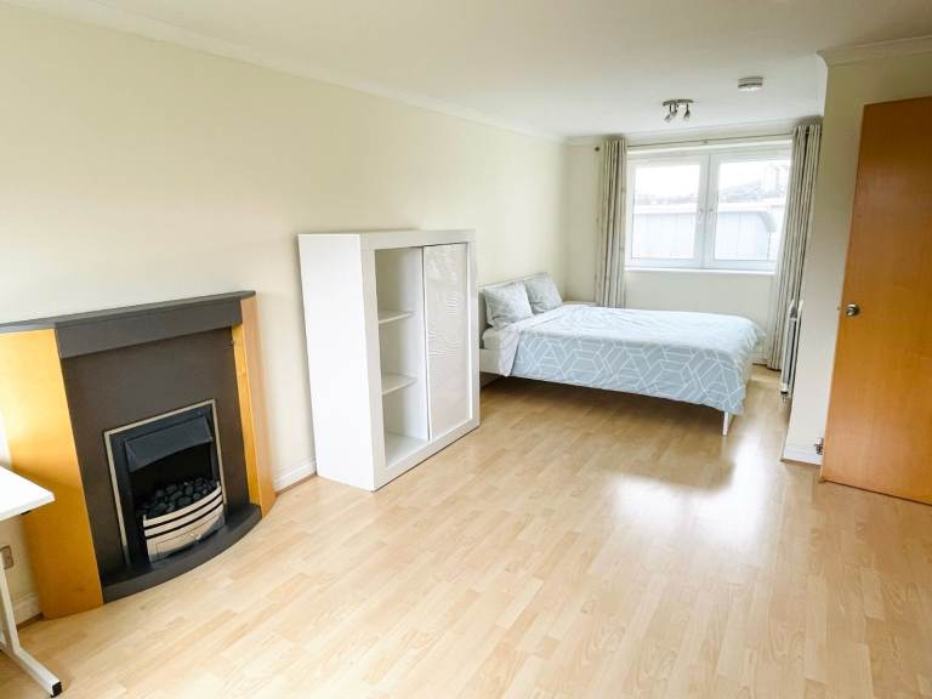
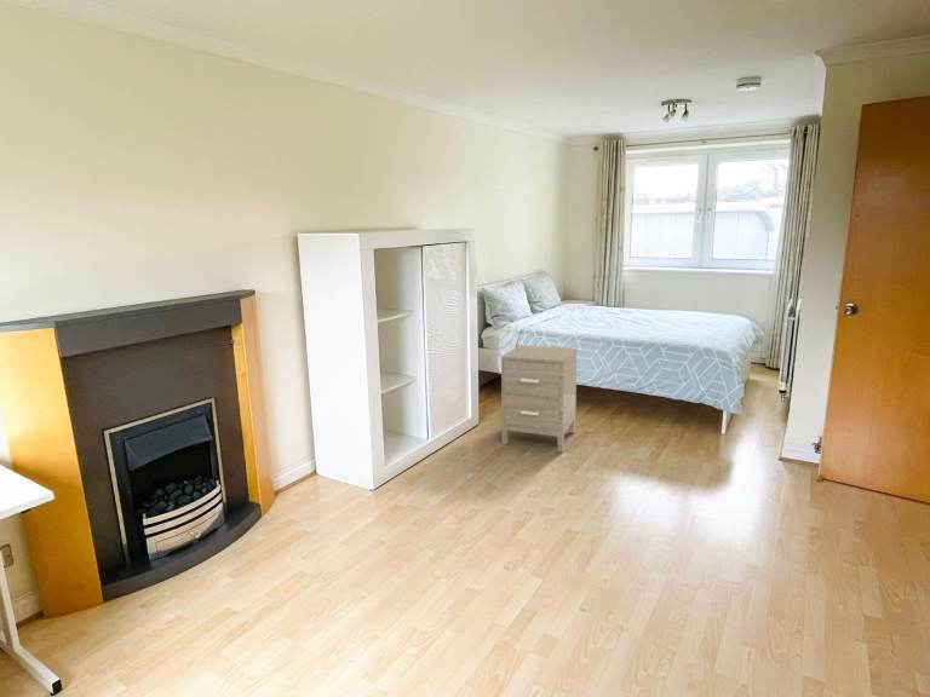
+ nightstand (538, 397)
